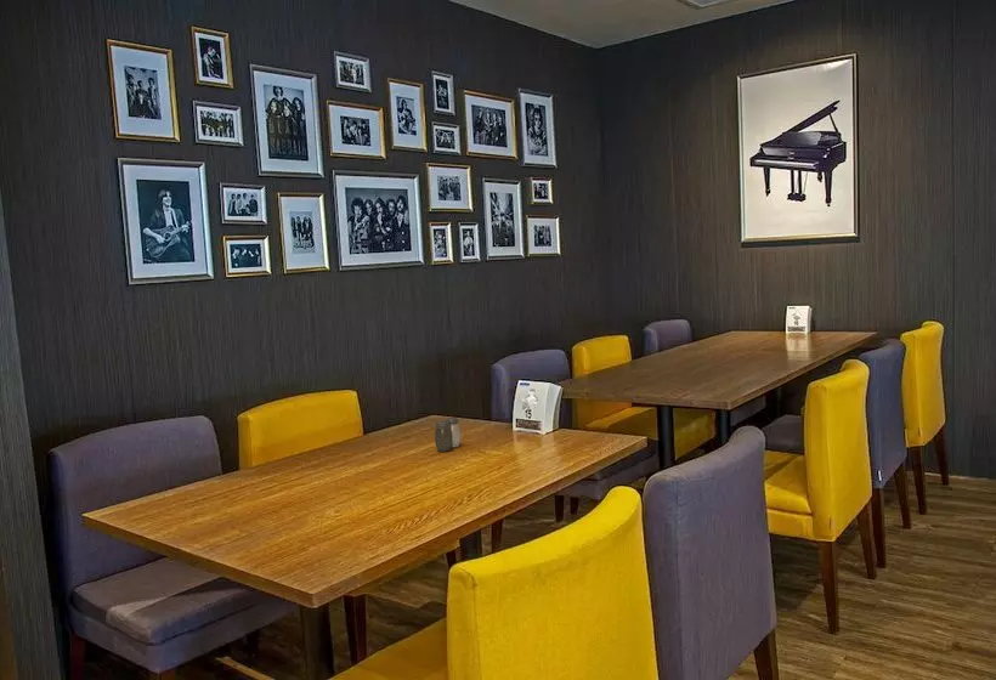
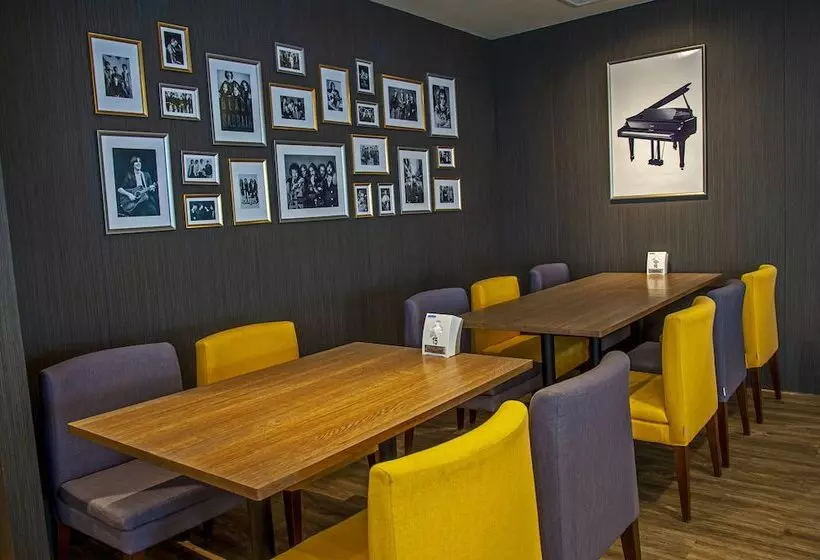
- salt and pepper shaker (447, 433)
